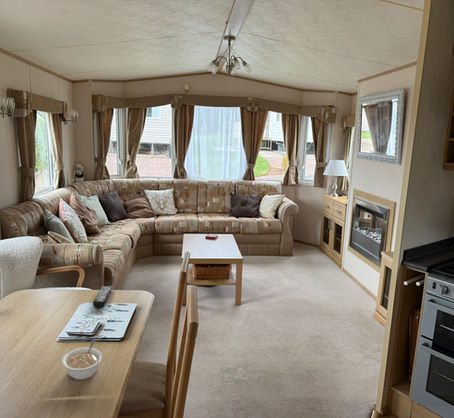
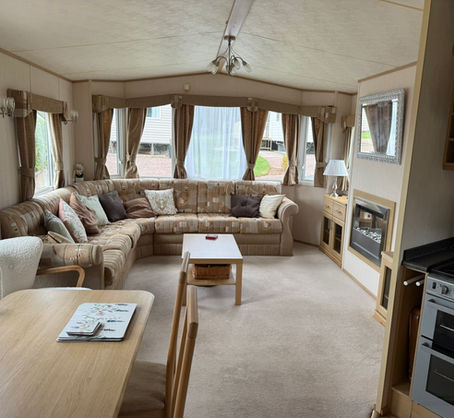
- remote control (103, 295)
- legume (82, 362)
